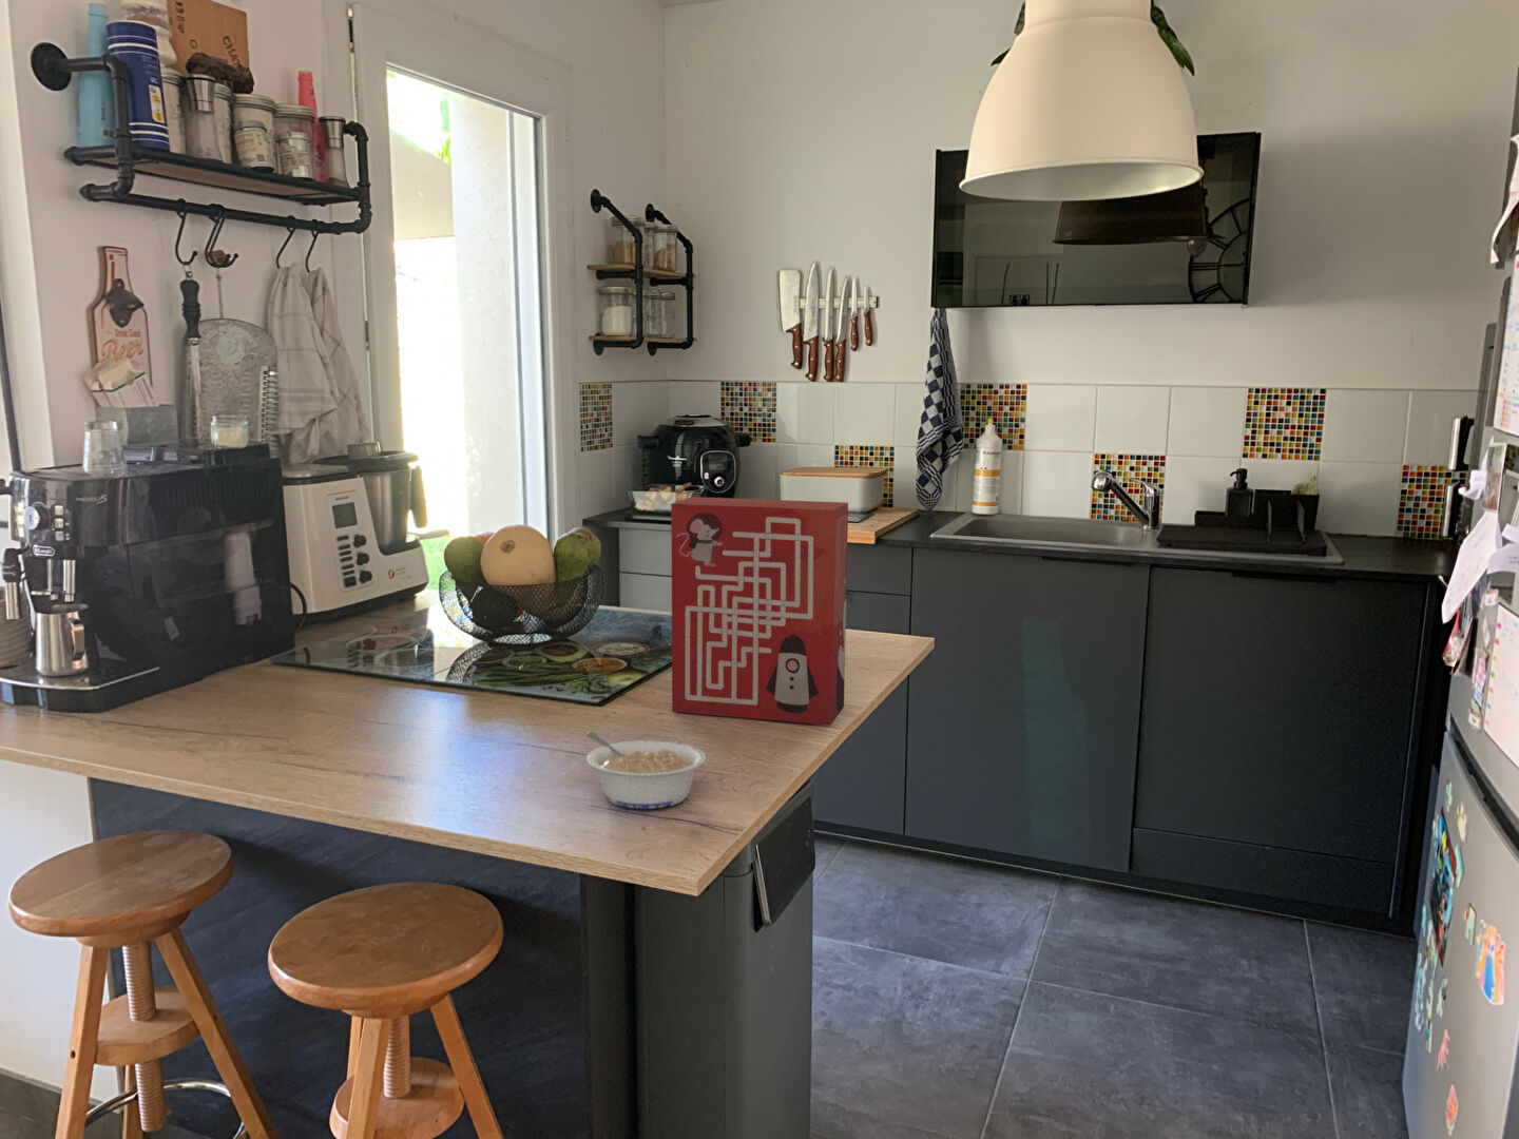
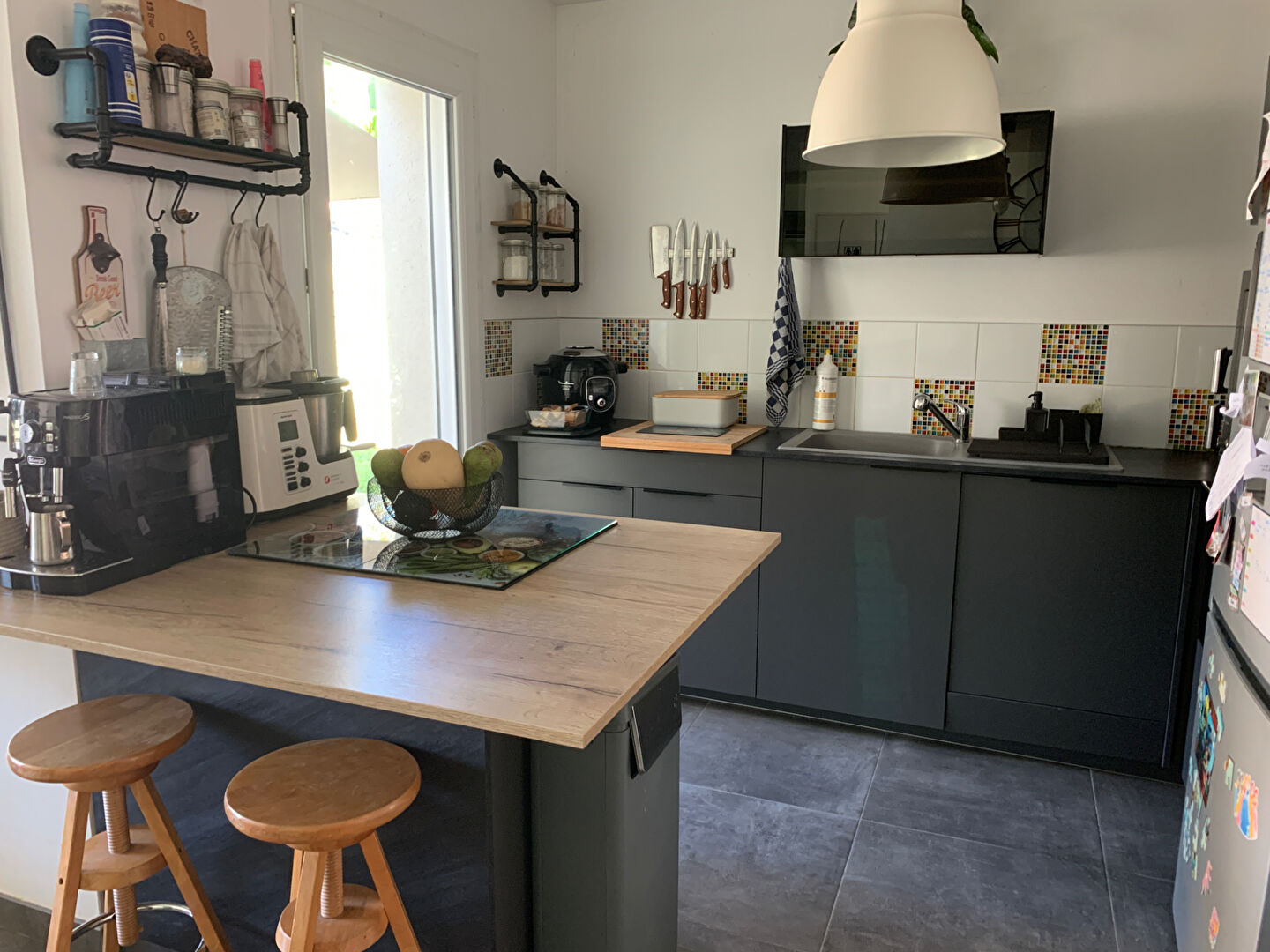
- legume (641, 772)
- cereal box (760, 608)
